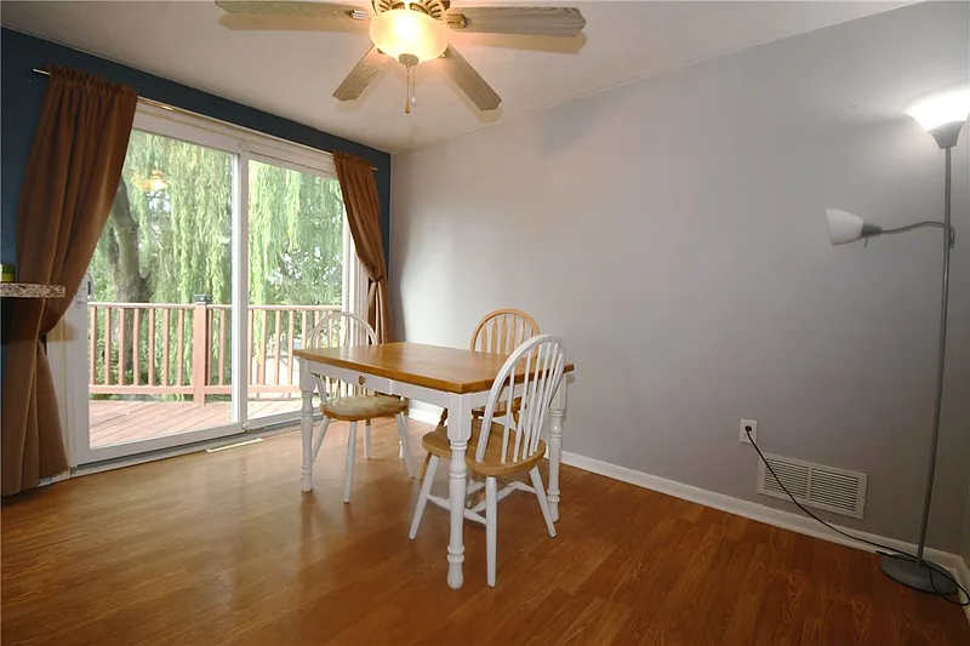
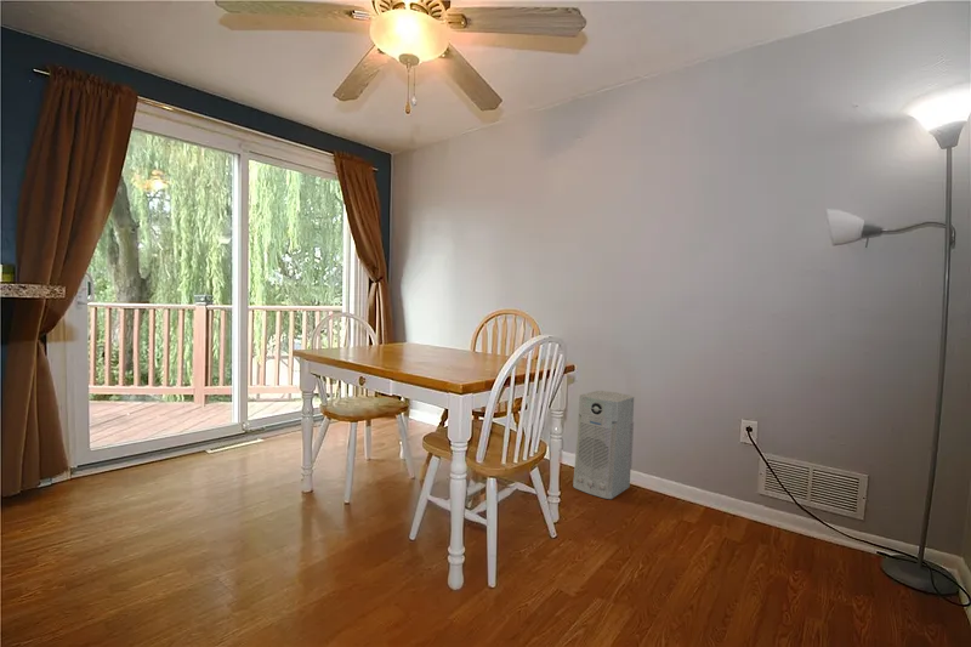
+ air purifier (604, 441)
